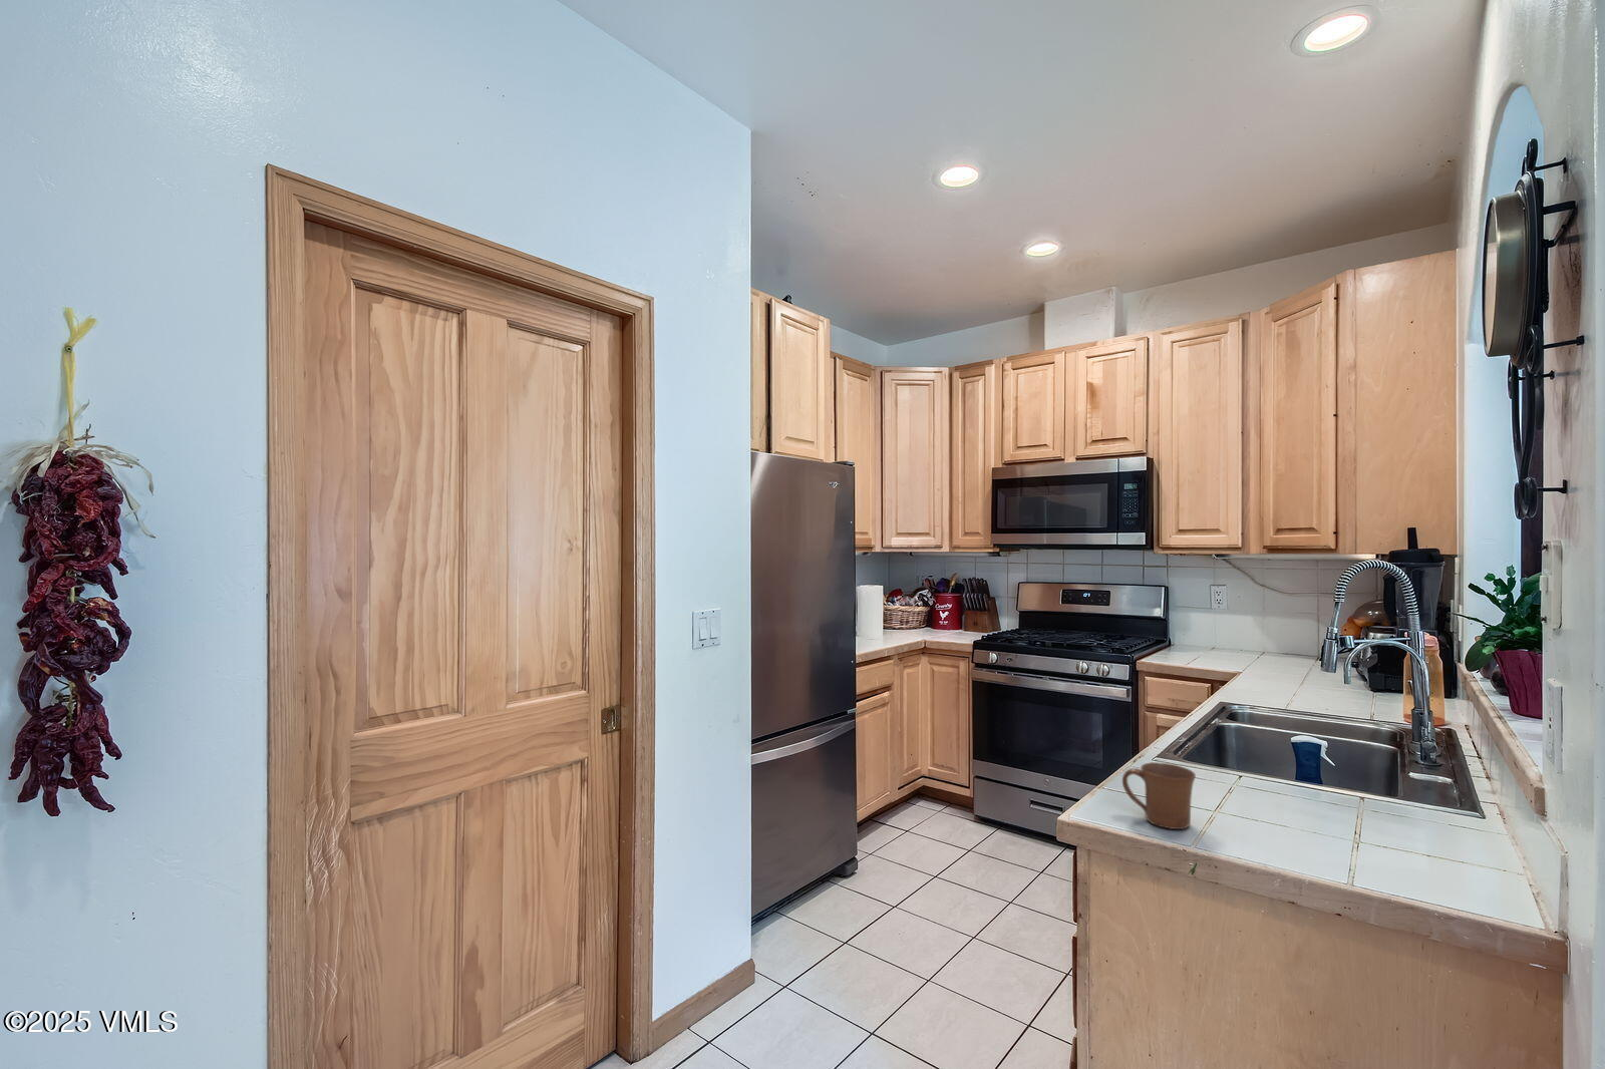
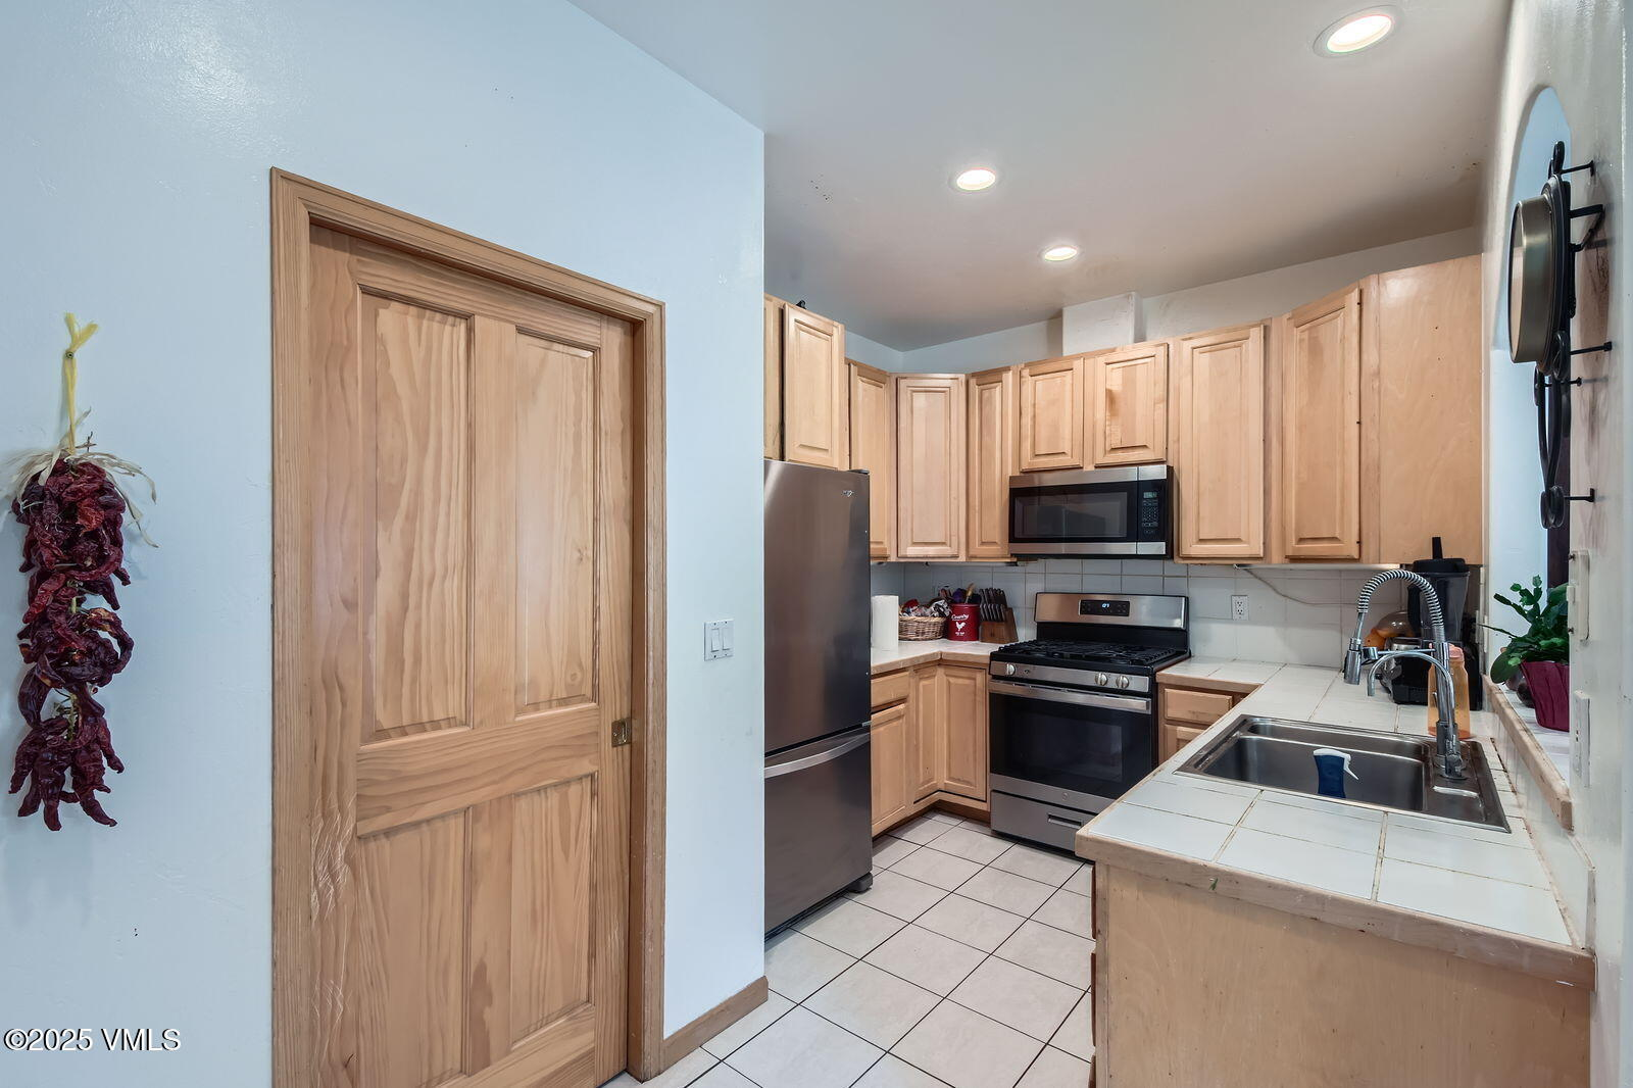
- mug (1158, 793)
